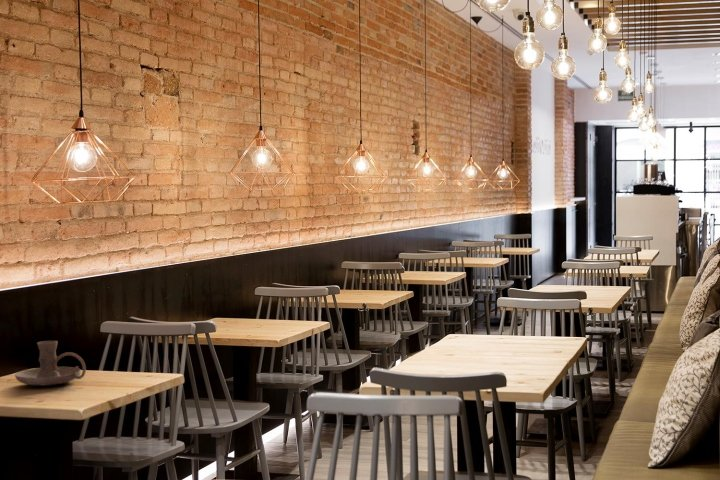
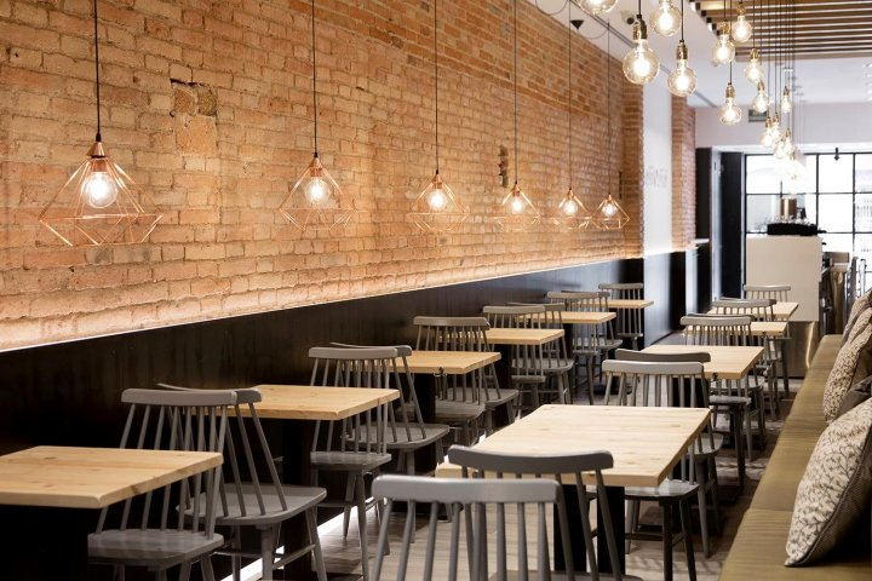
- candle holder (53, 363)
